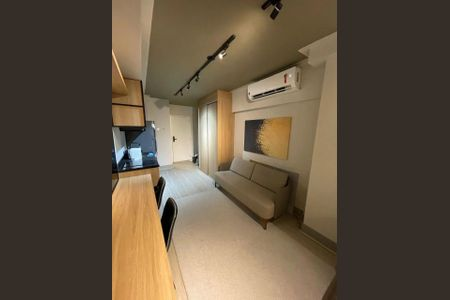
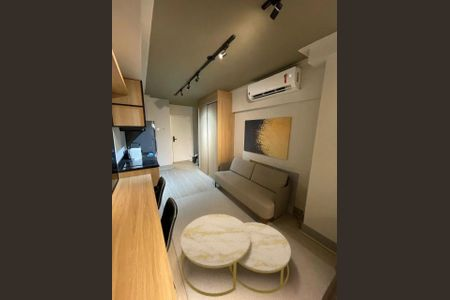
+ coffee table (234, 247)
